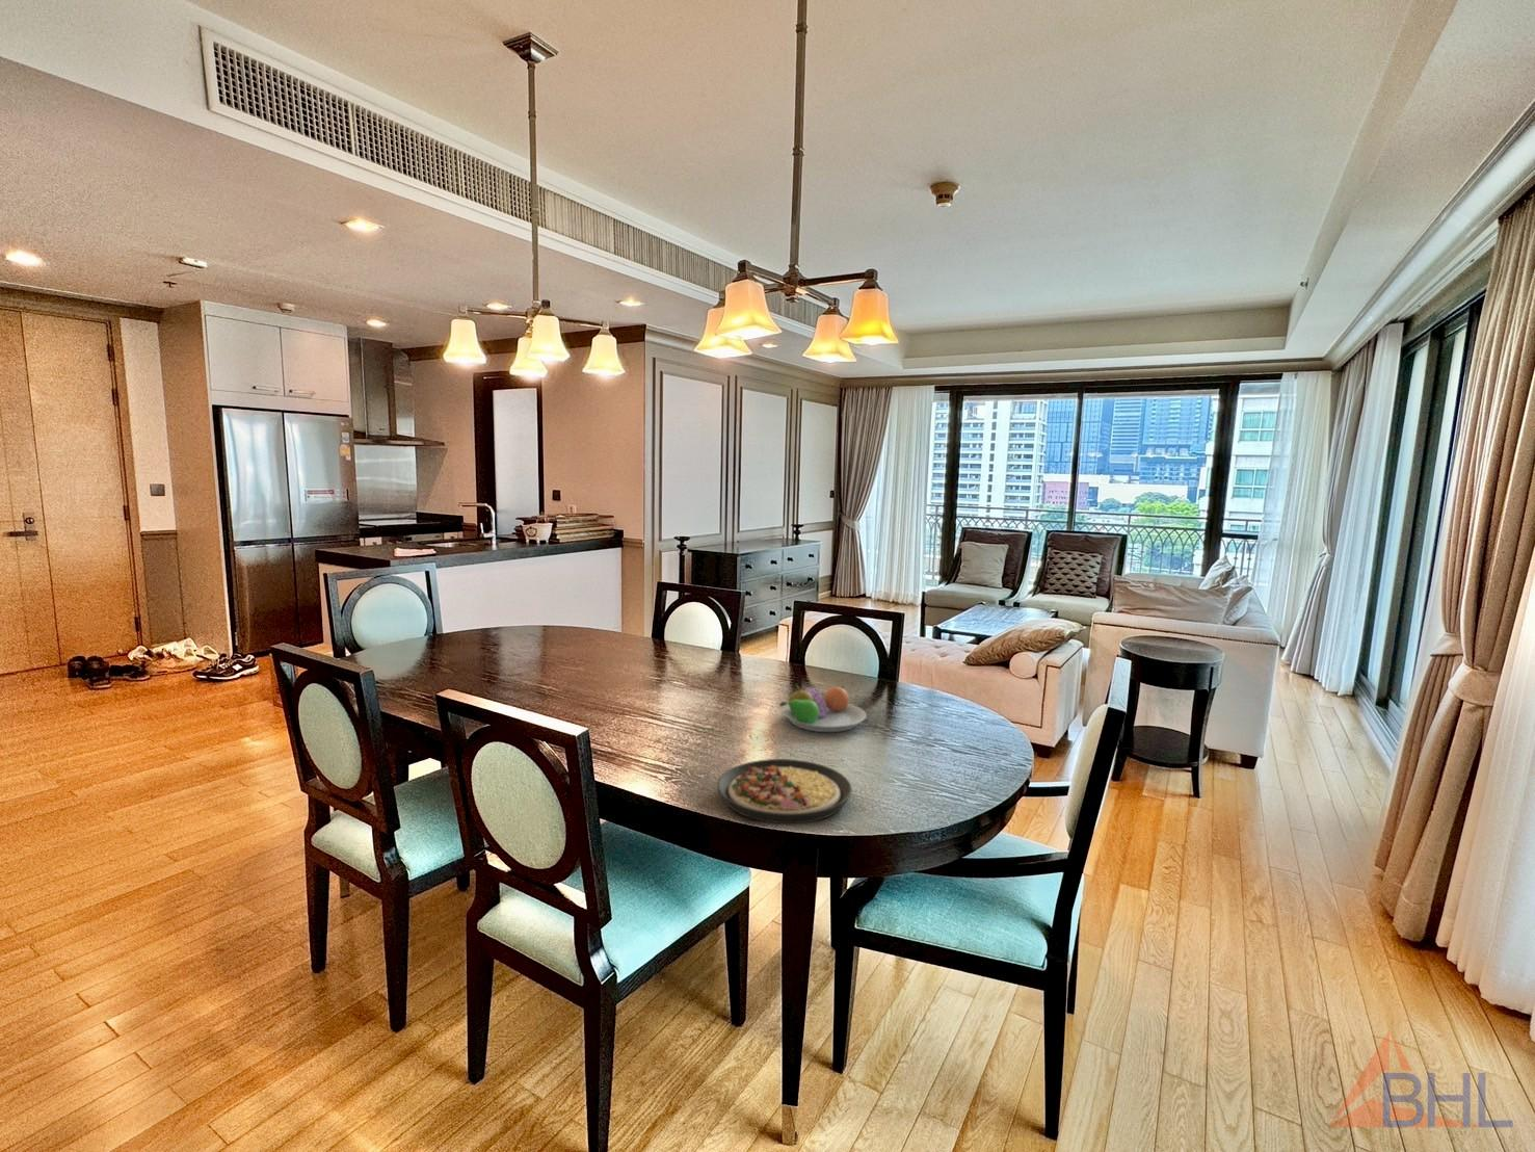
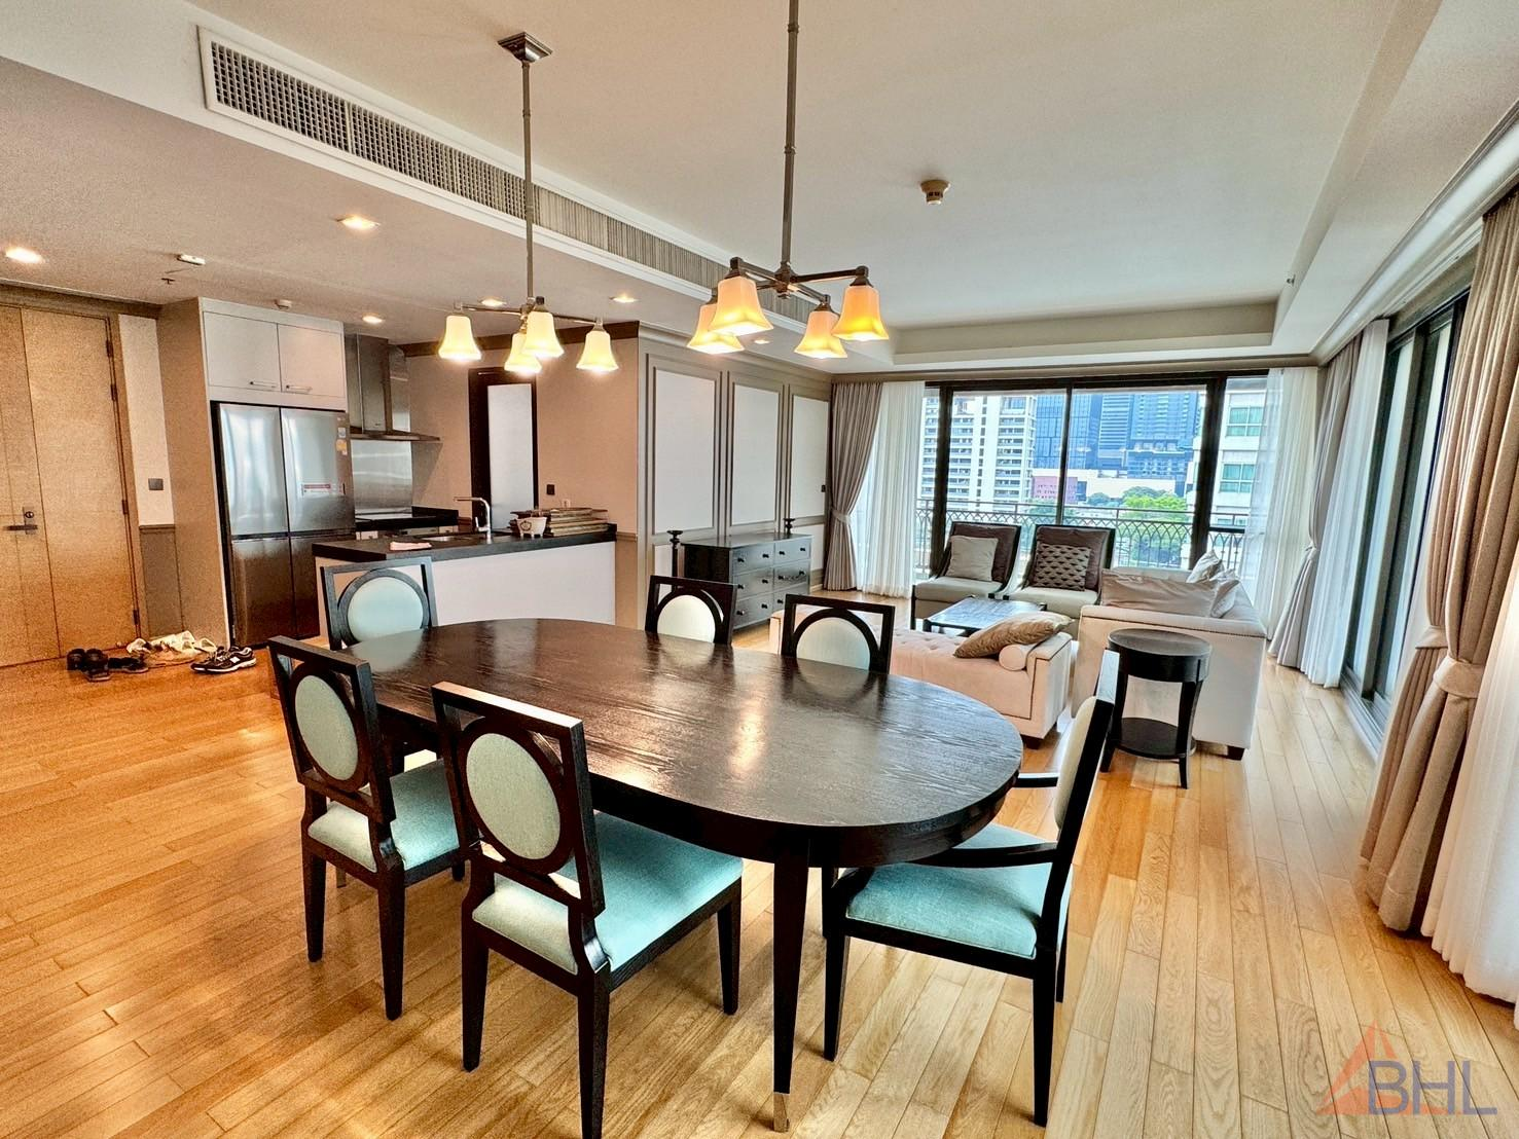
- plate (784, 787)
- fruit bowl (821, 704)
